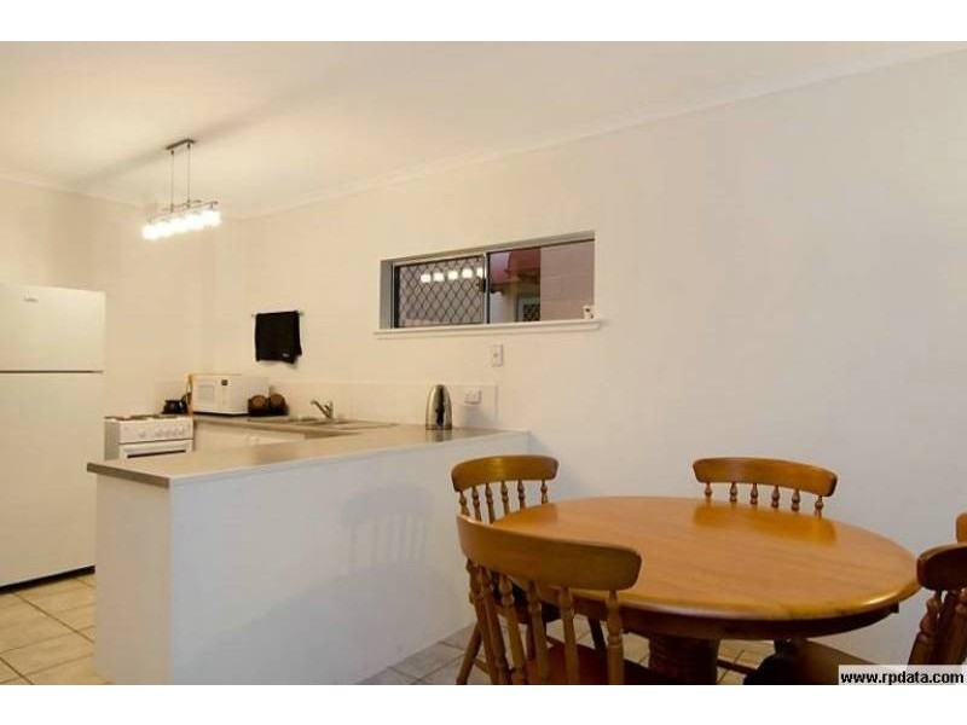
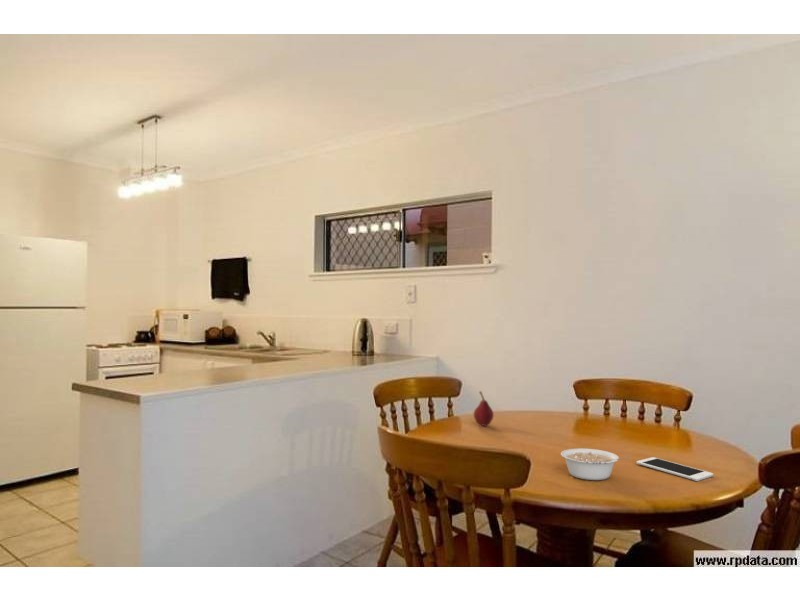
+ fruit (483, 408)
+ cell phone (673, 468)
+ legume (591, 463)
